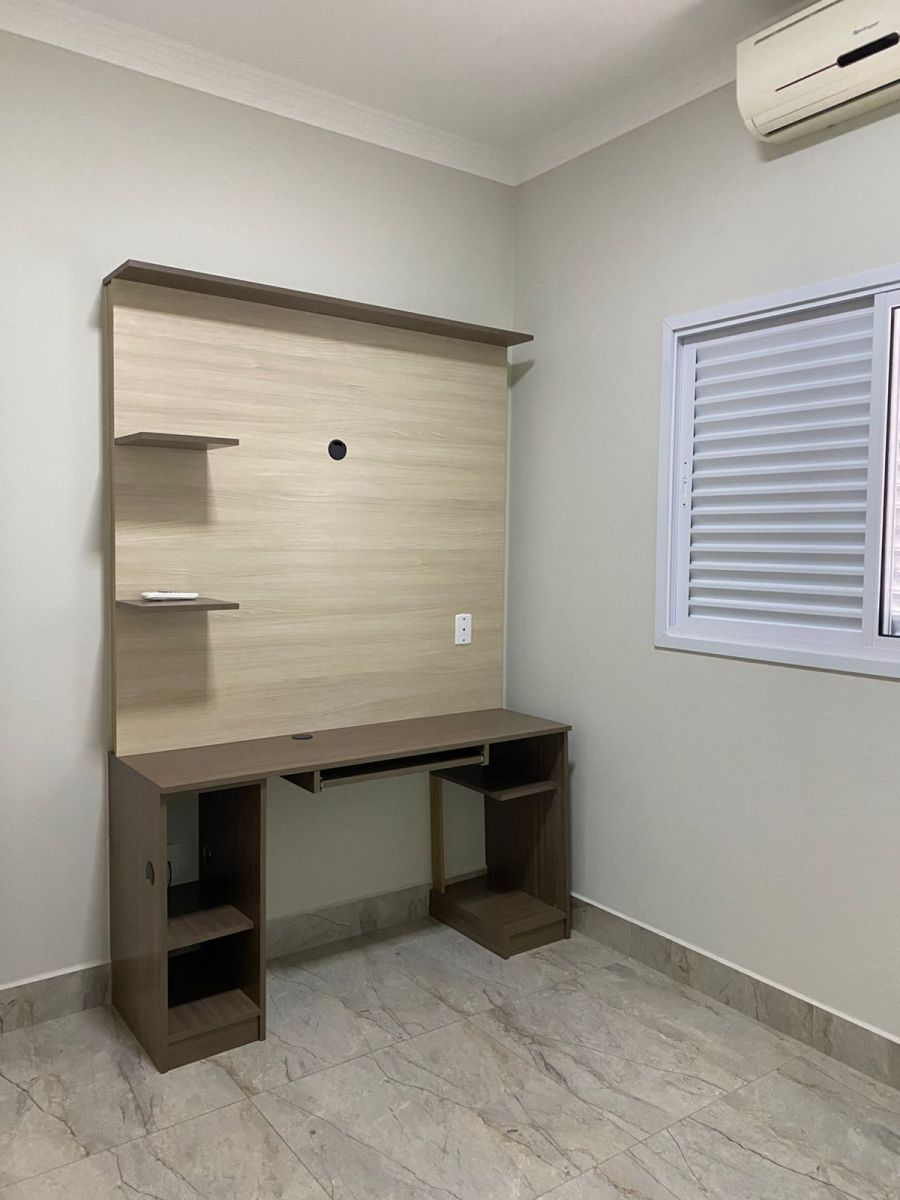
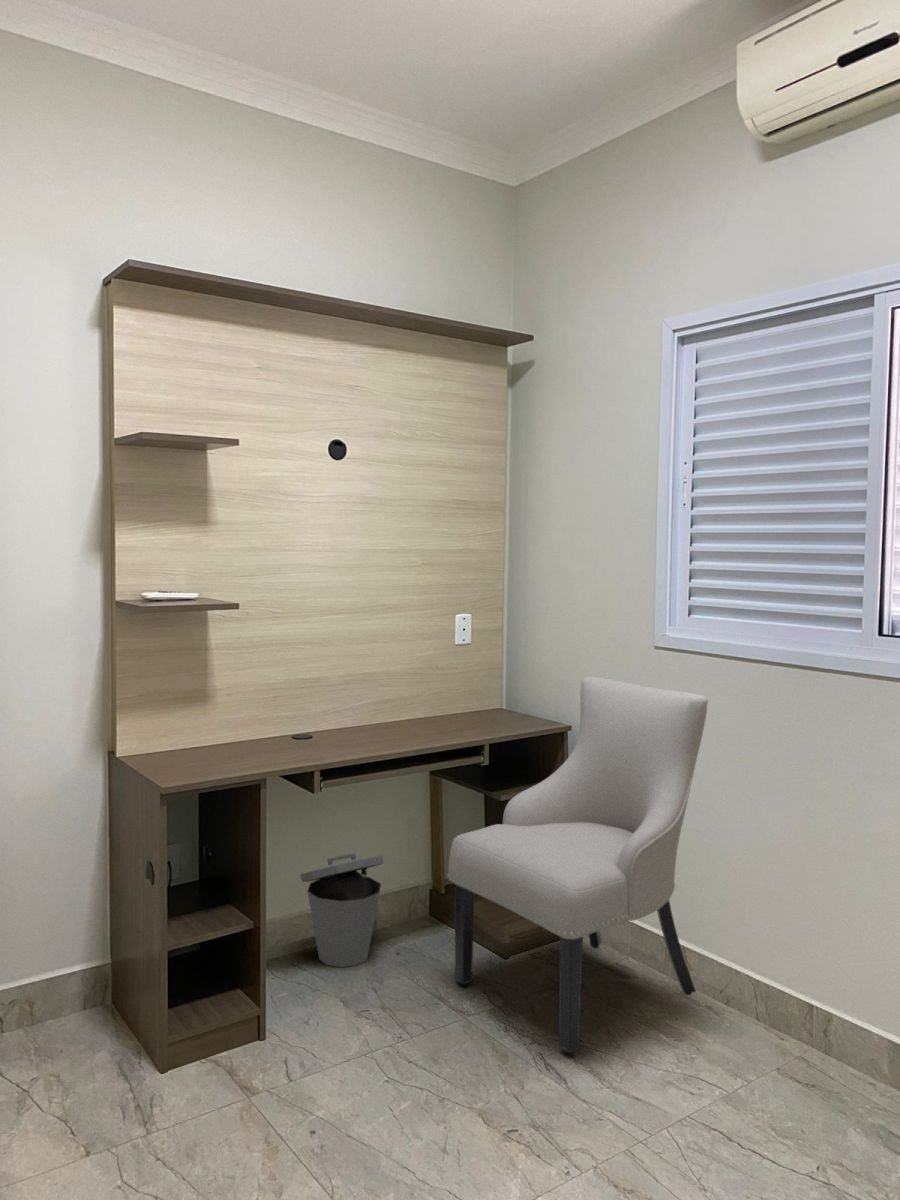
+ chair (582, 842)
+ trash can (342, 902)
